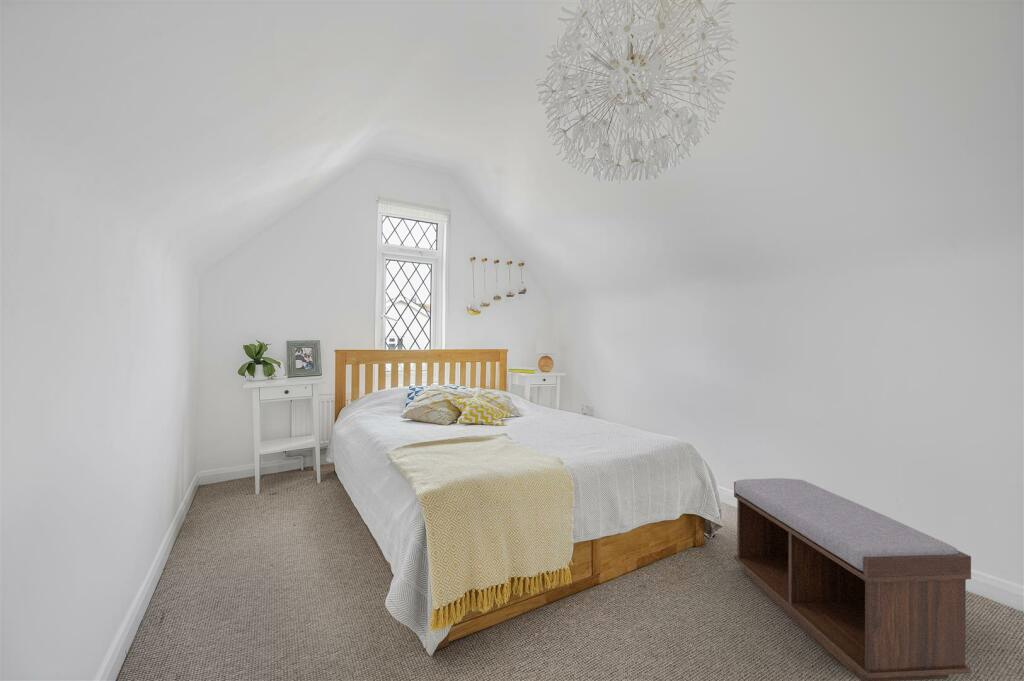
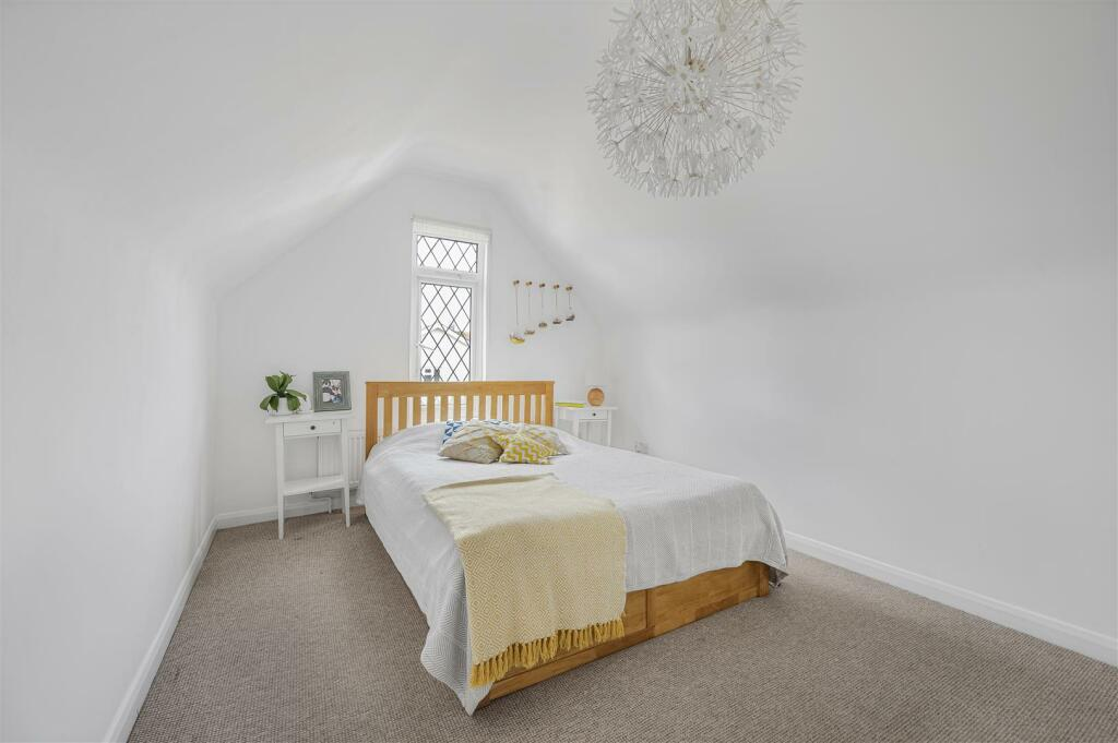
- bench (826, 560)
